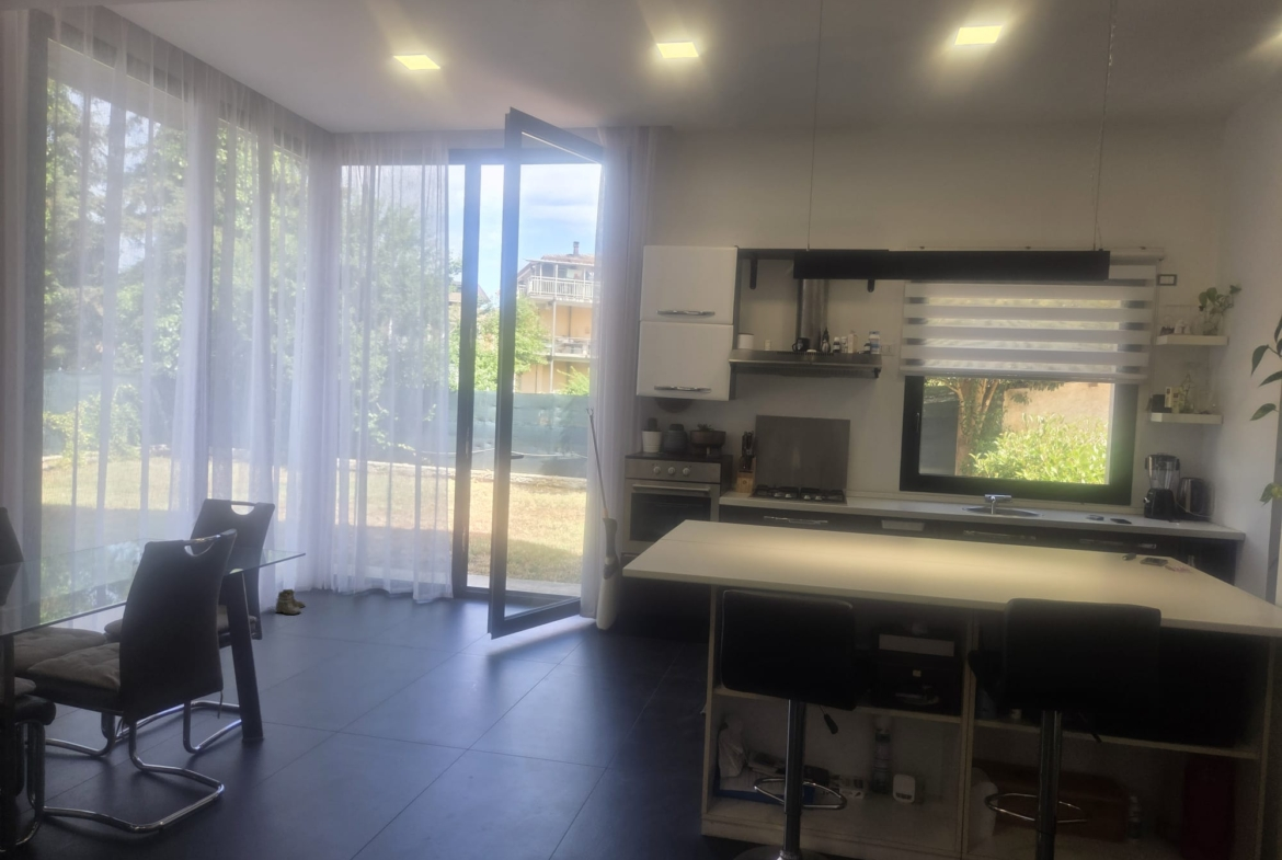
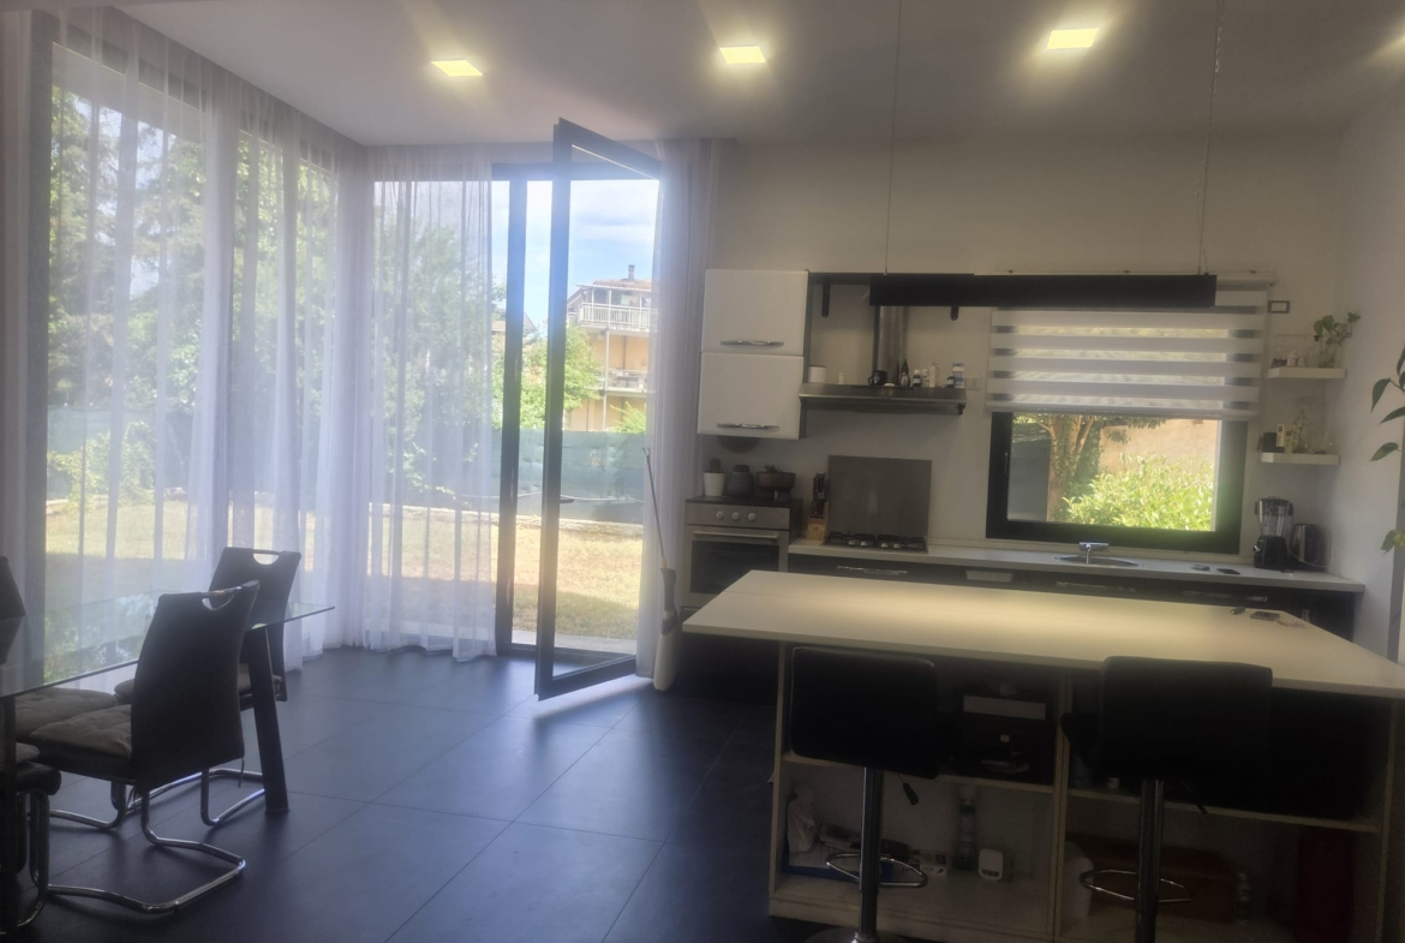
- boots (290, 600)
